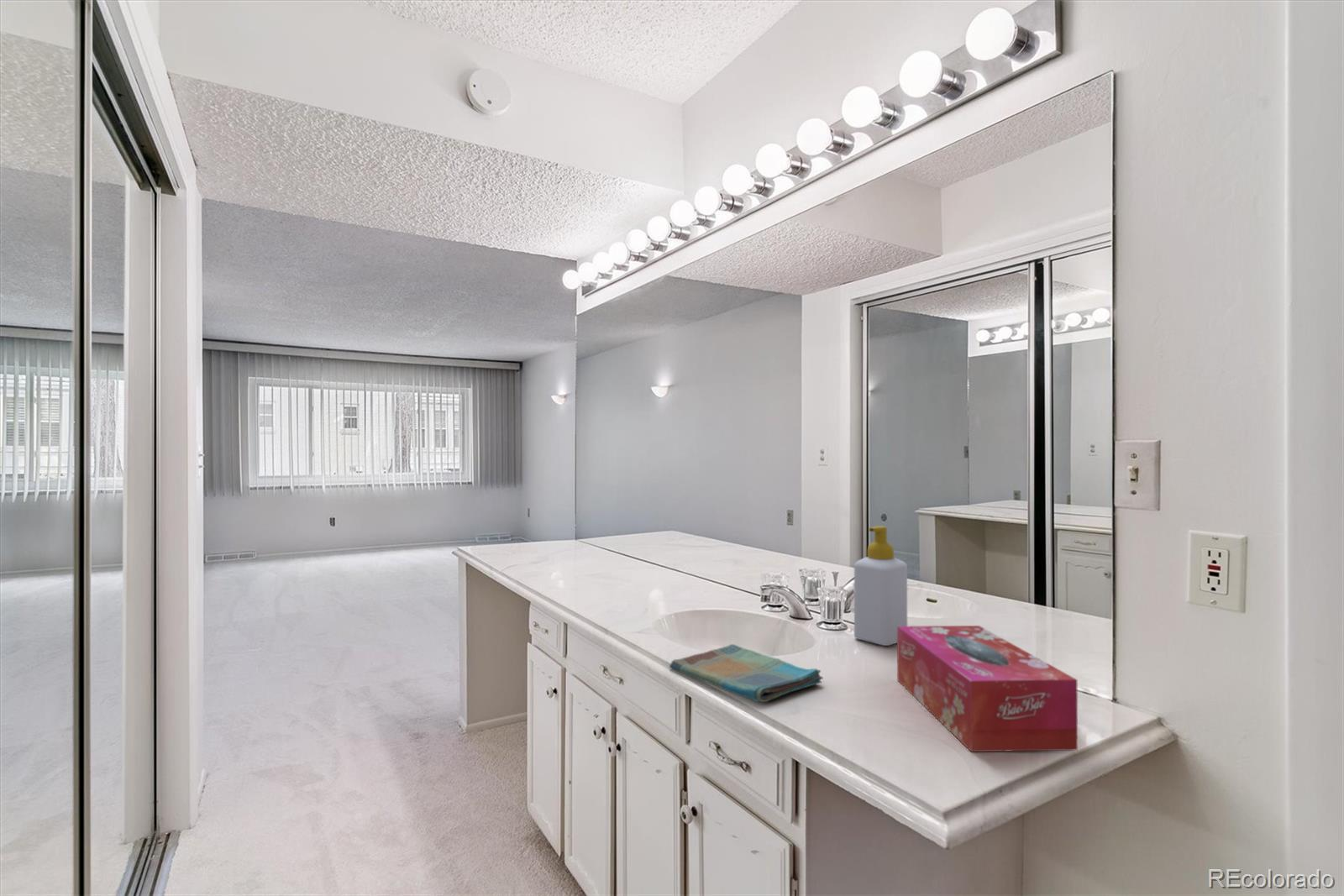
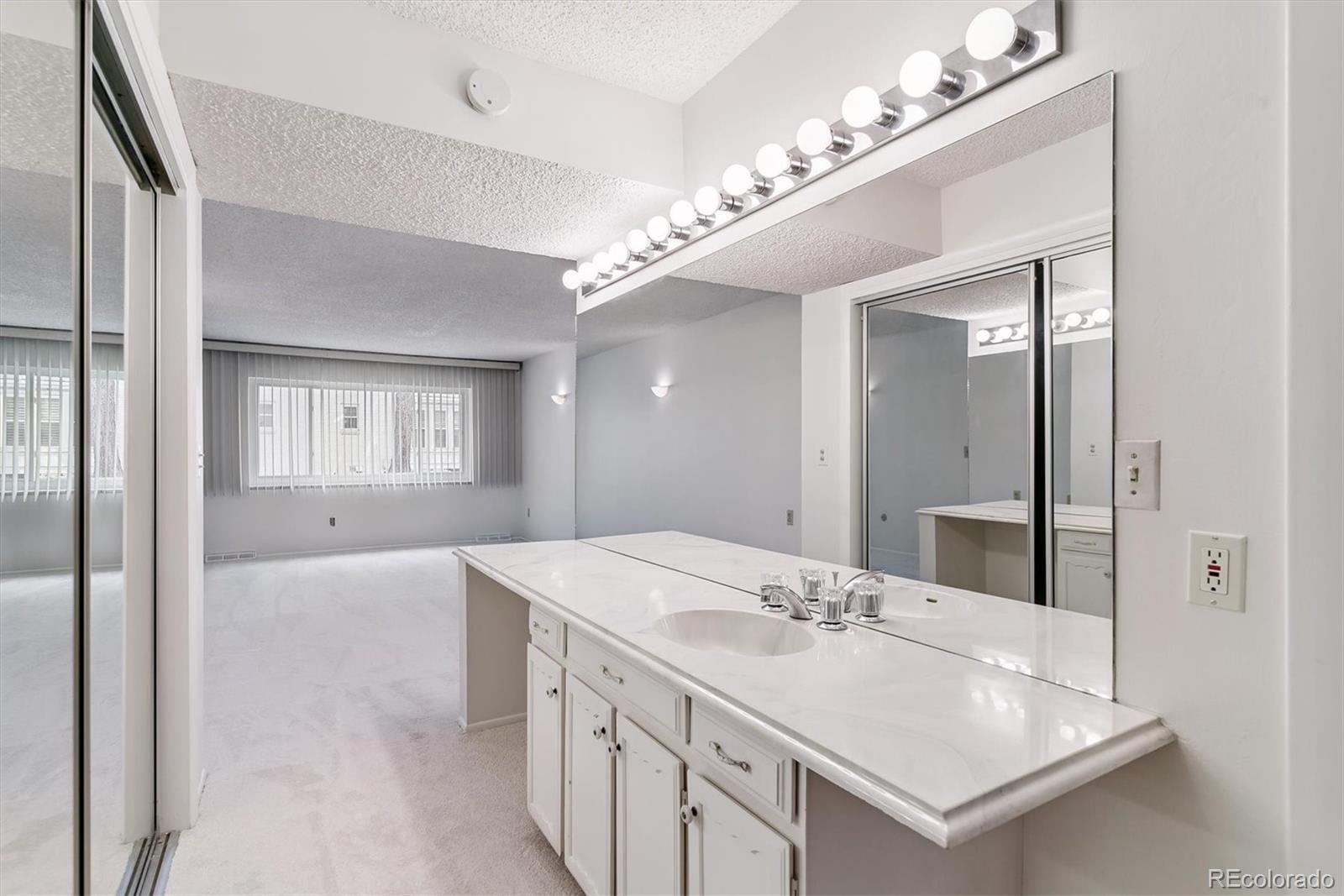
- tissue box (975, 679)
- dish towel (743, 669)
- soap bottle (880, 583)
